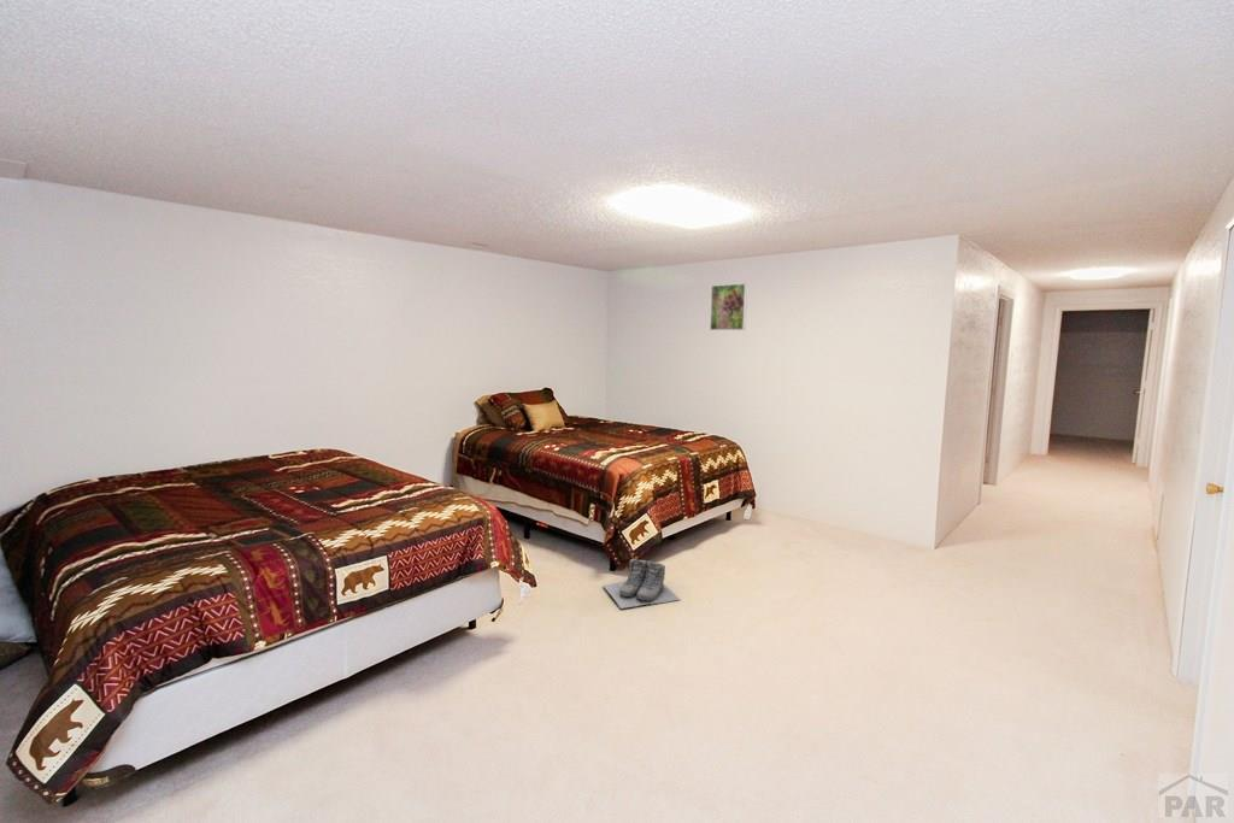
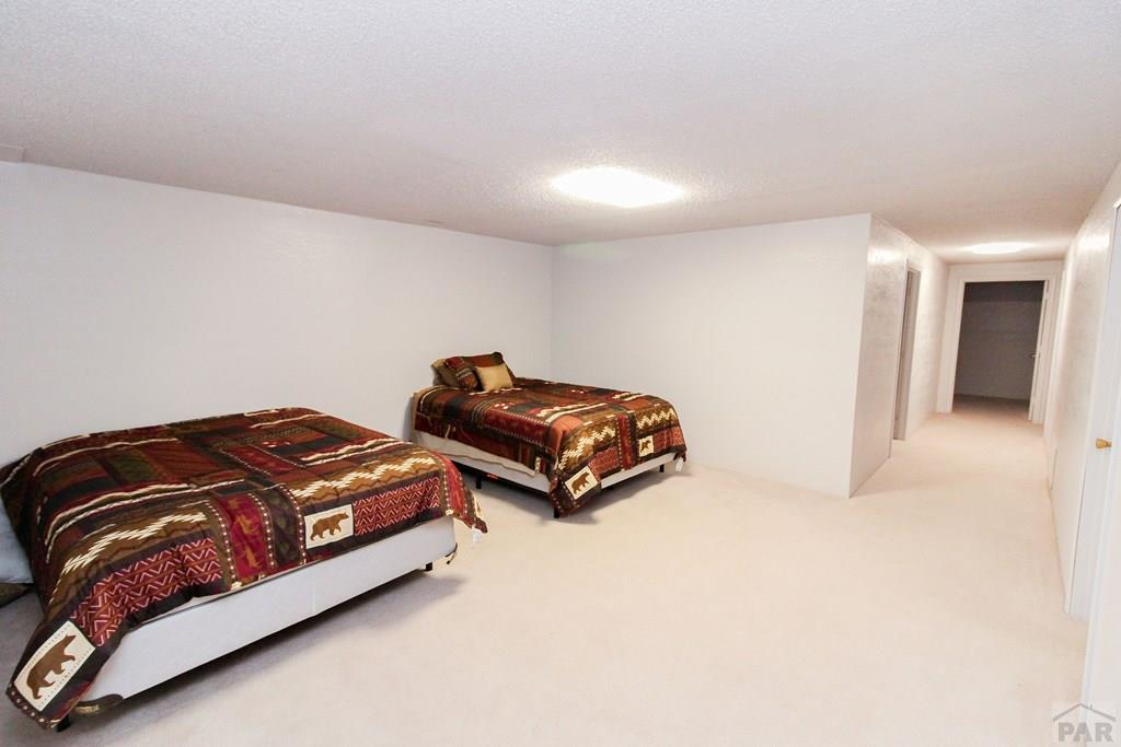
- boots (640, 576)
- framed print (728, 307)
